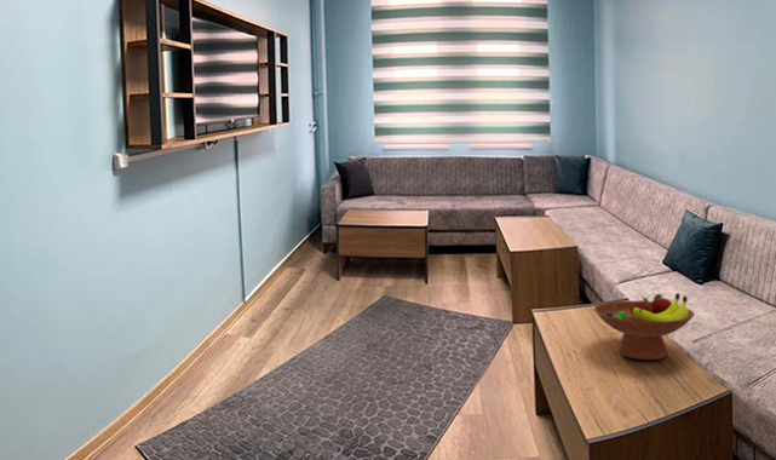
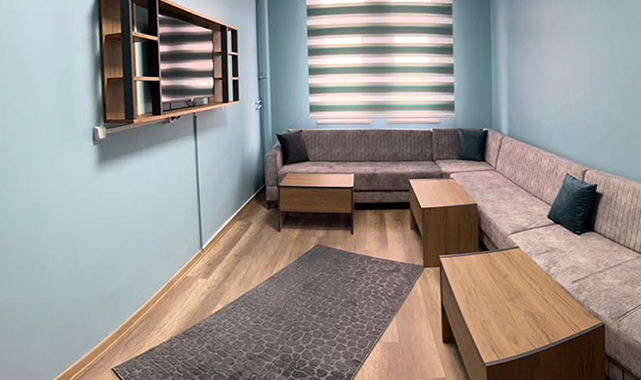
- fruit bowl (642, 323)
